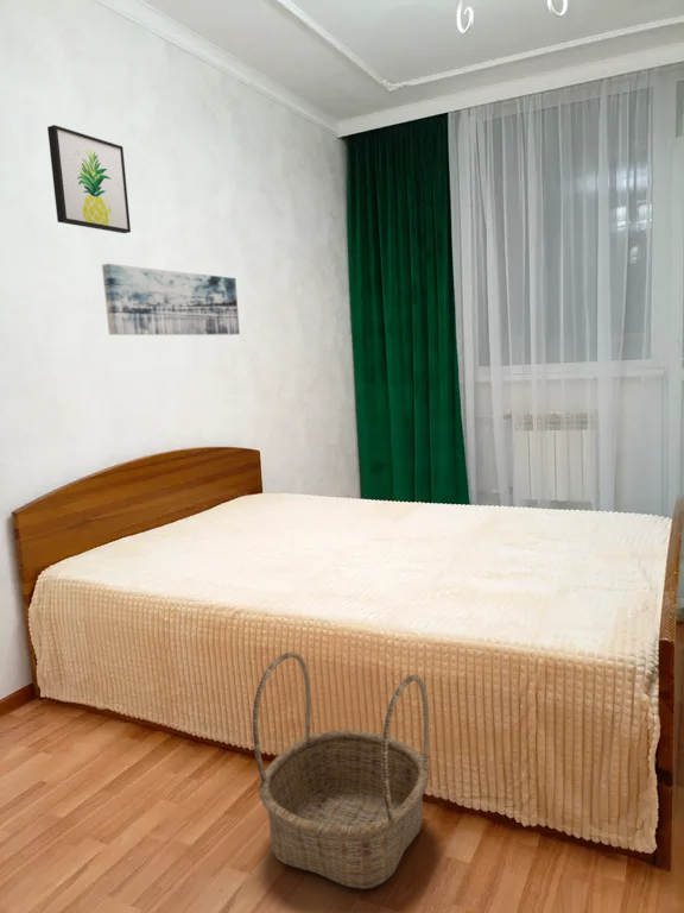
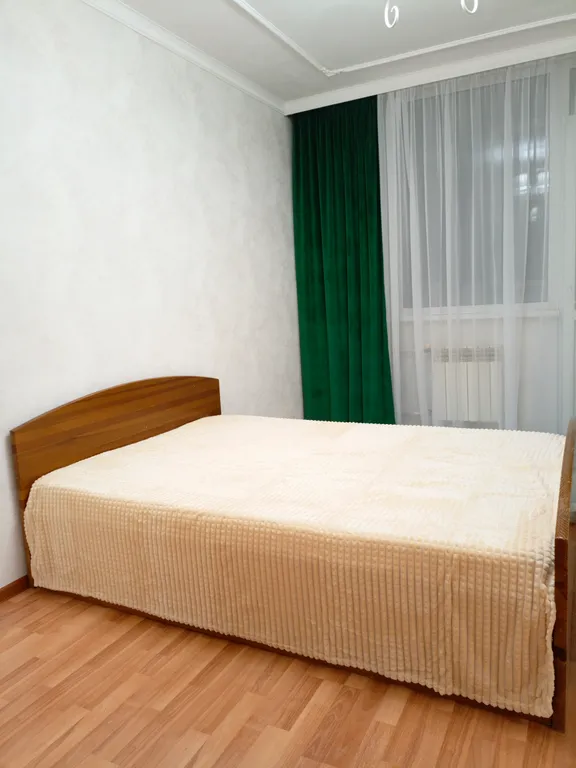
- wall art (178, 303)
- wall art (91, 182)
- basket (342, 755)
